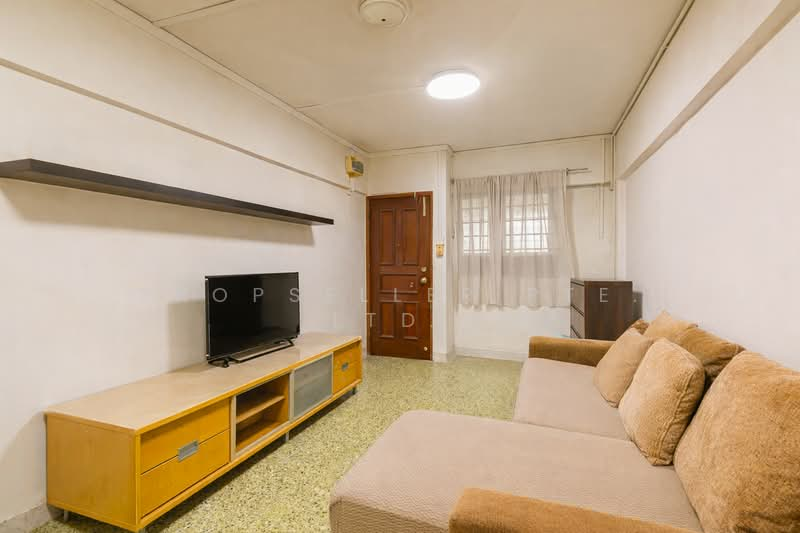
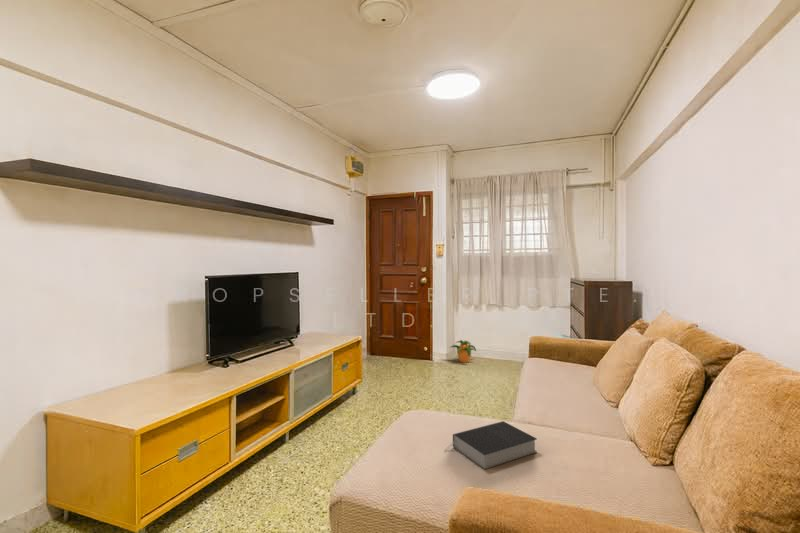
+ potted plant (462, 350)
+ book (489, 444)
